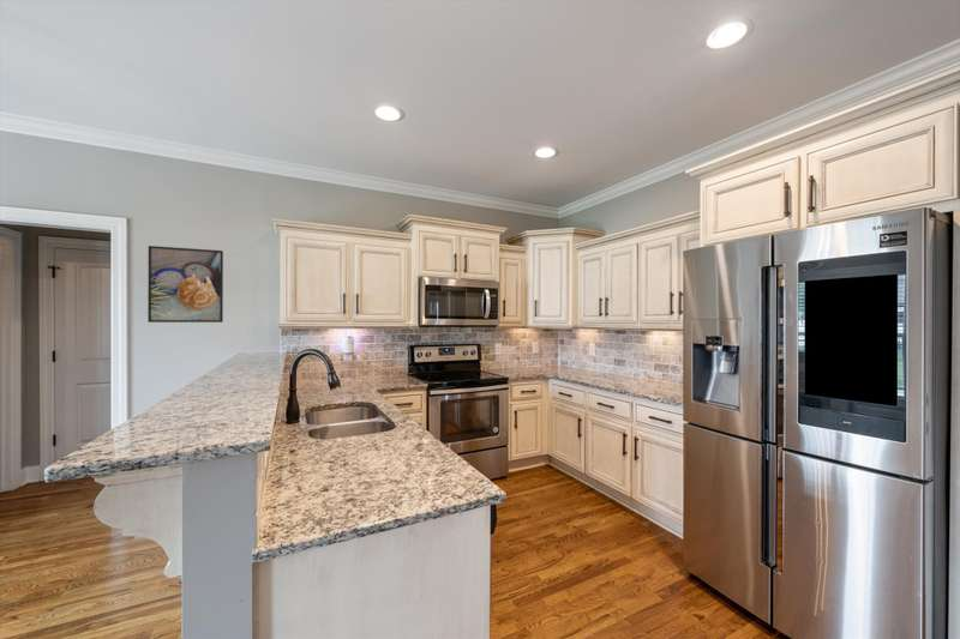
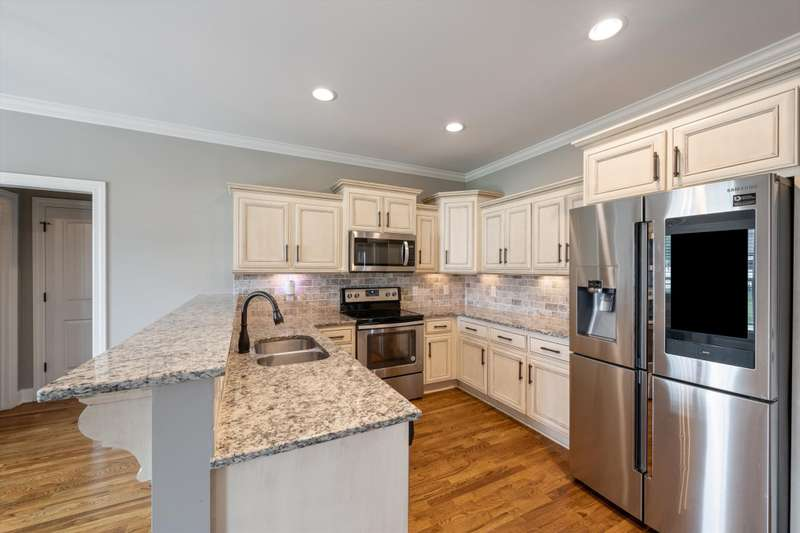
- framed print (186, 285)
